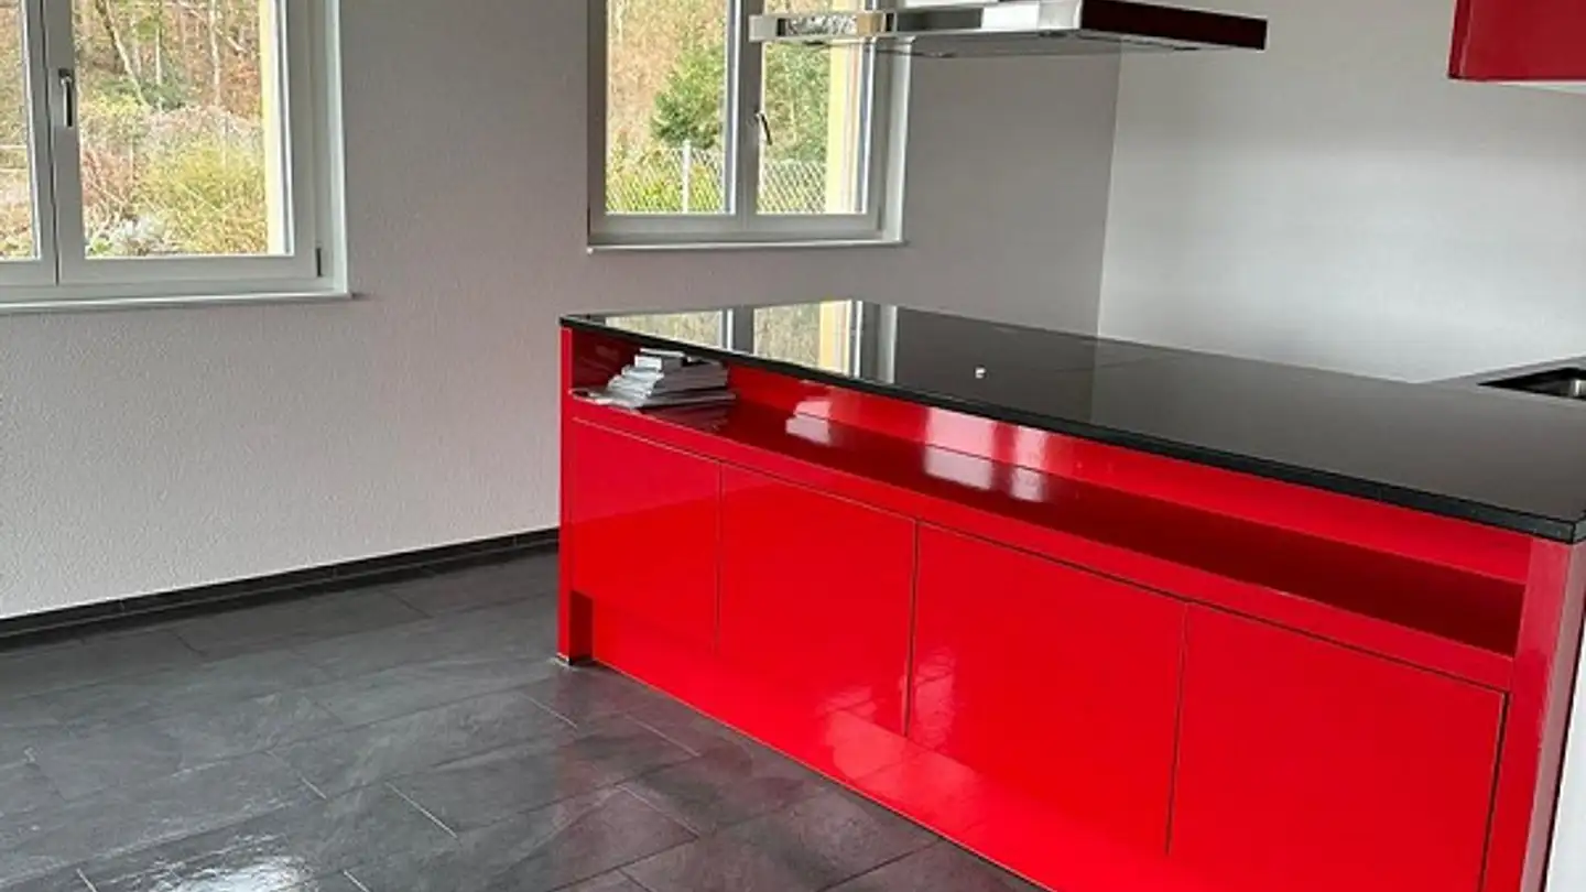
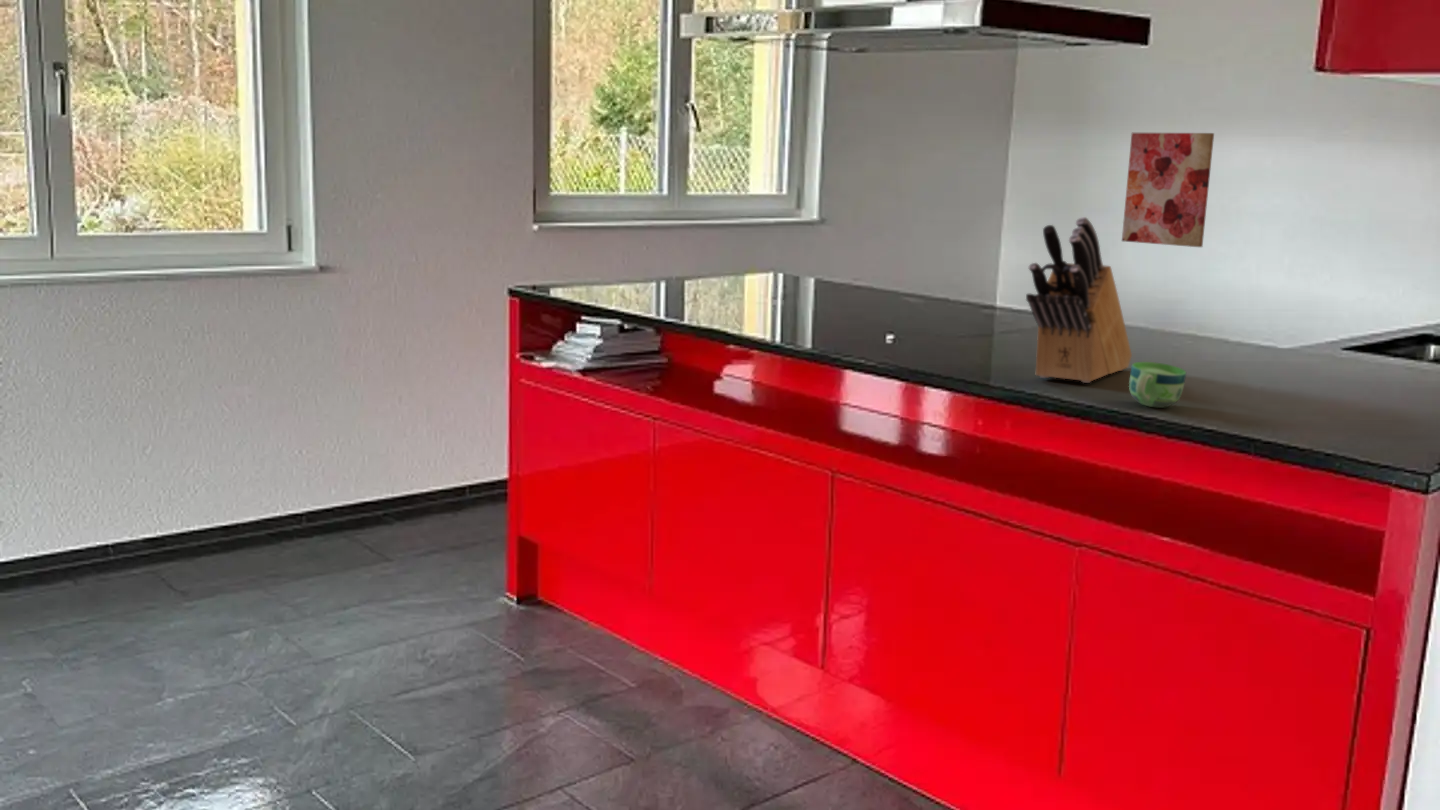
+ cup (1155, 386)
+ wall art (1166, 188)
+ knife block (1082, 296)
